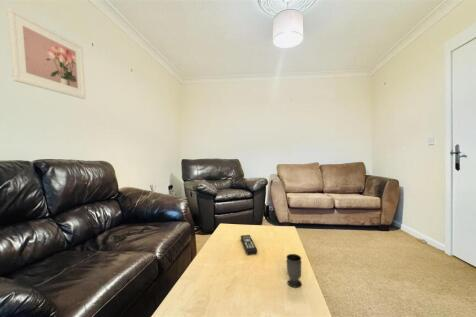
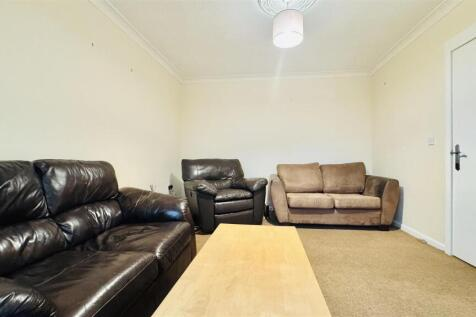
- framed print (52, 60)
- remote control (248, 243)
- cup (294, 270)
